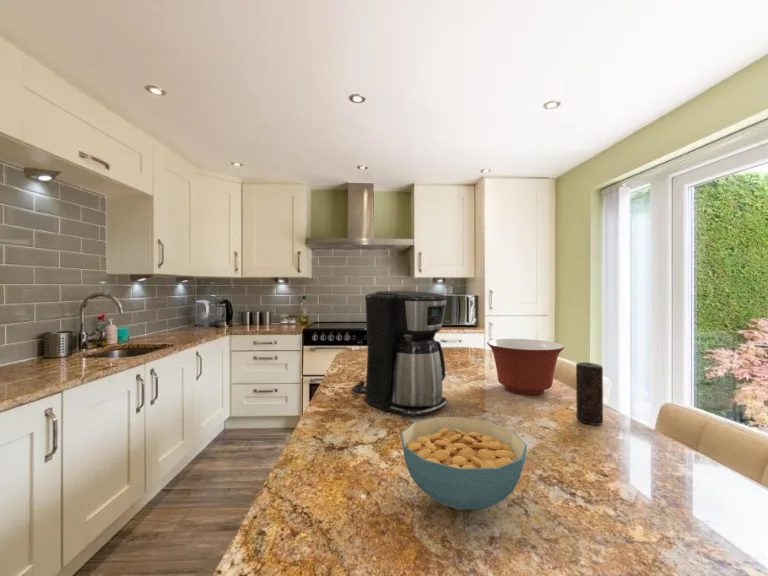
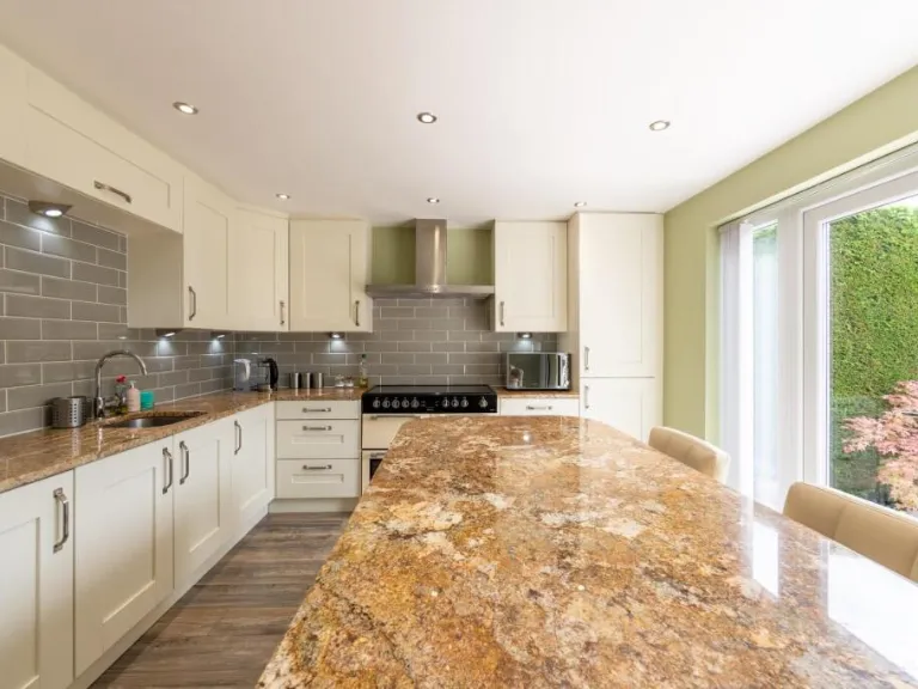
- candle (589, 392)
- mixing bowl (524, 366)
- cereal bowl (461, 468)
- coffee maker (403, 344)
